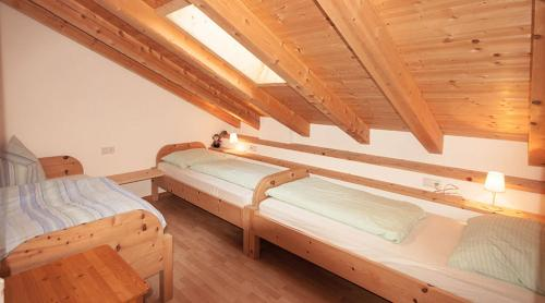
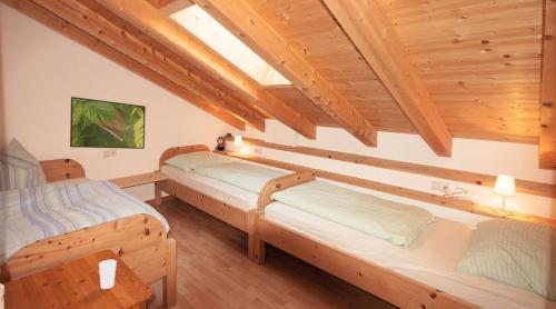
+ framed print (110, 124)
+ cup (107, 273)
